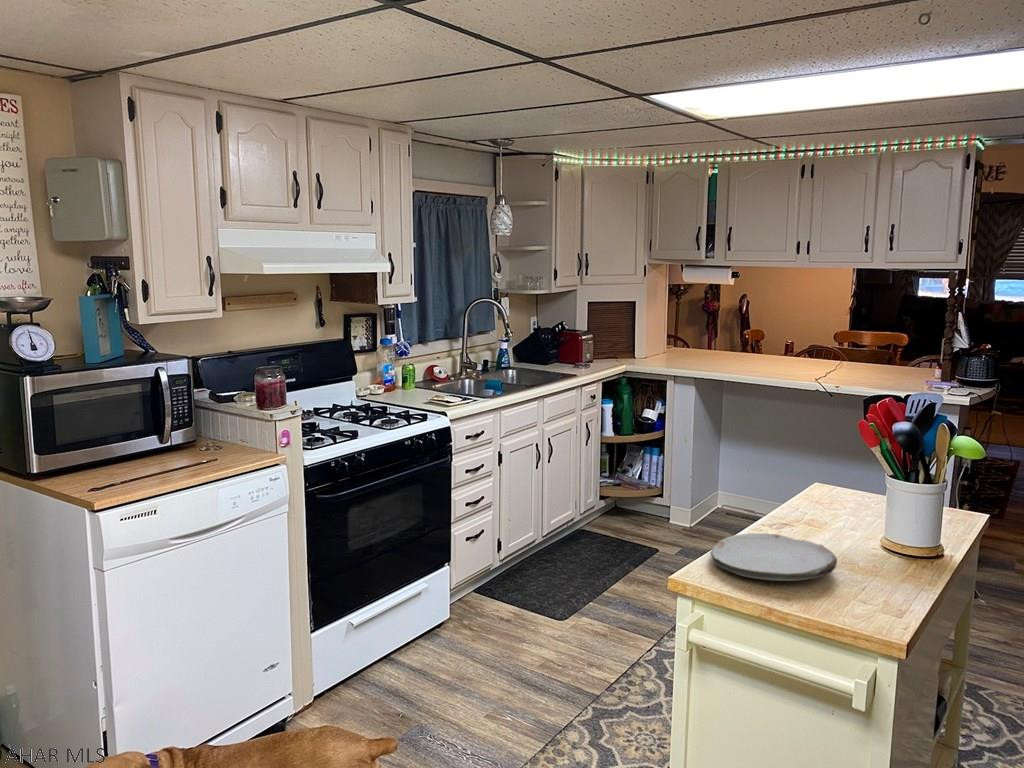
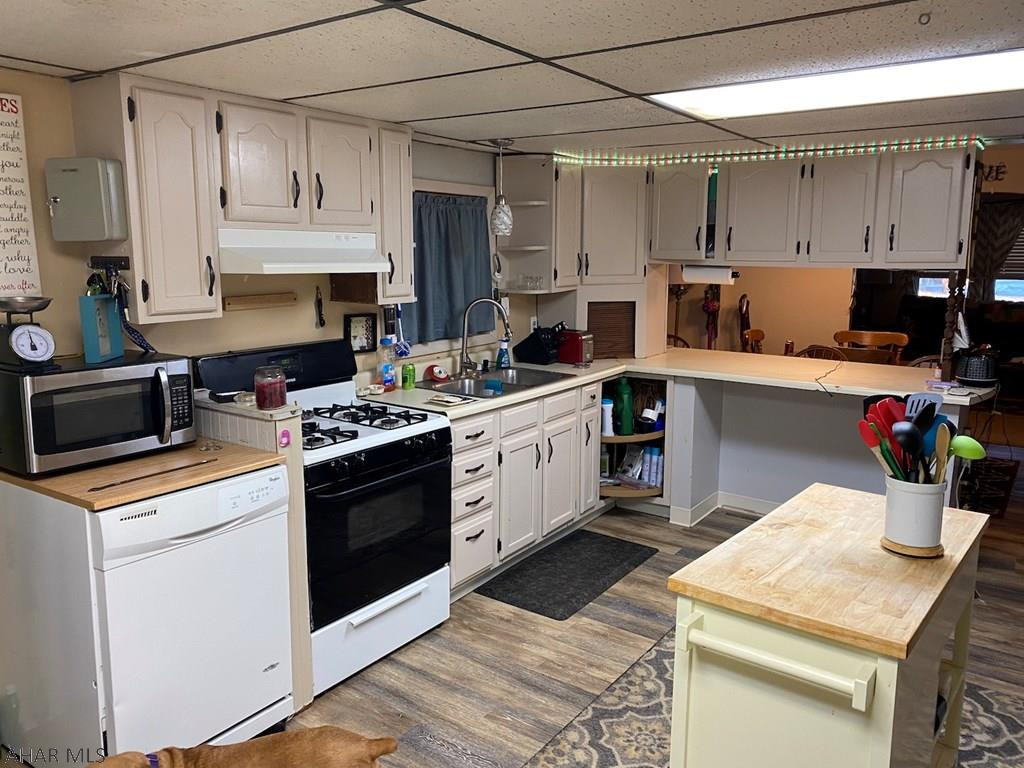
- plate (772, 557)
